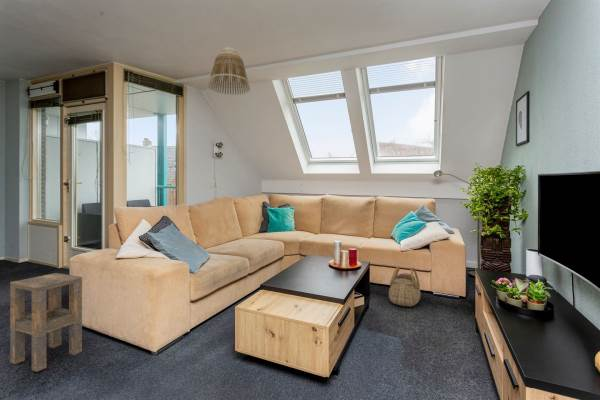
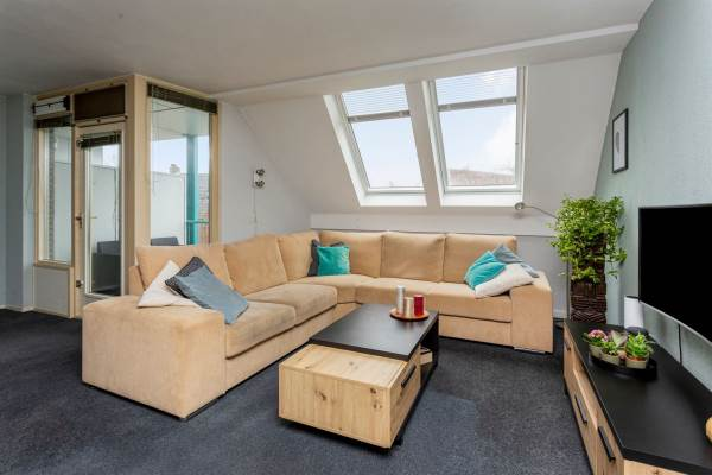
- lamp shade (228, 69)
- side table (47, 318)
- basket (404, 284)
